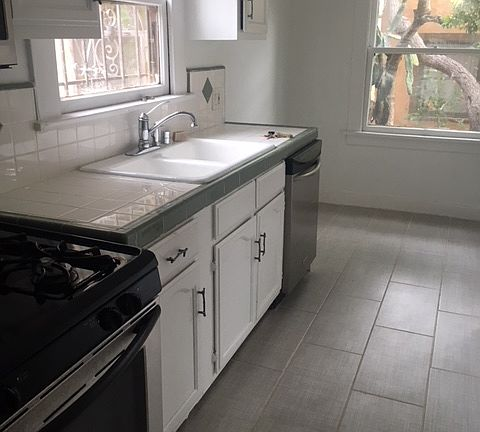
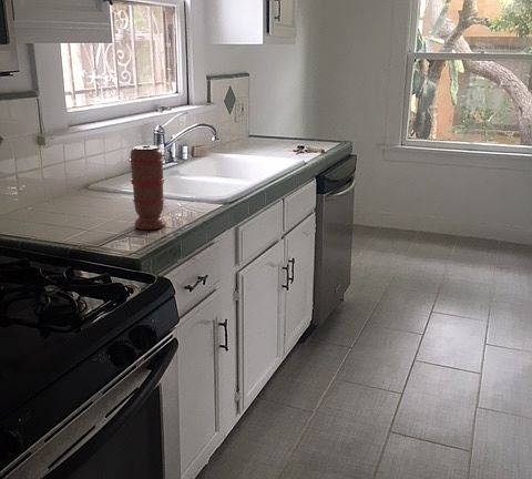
+ spice grinder (147, 186)
